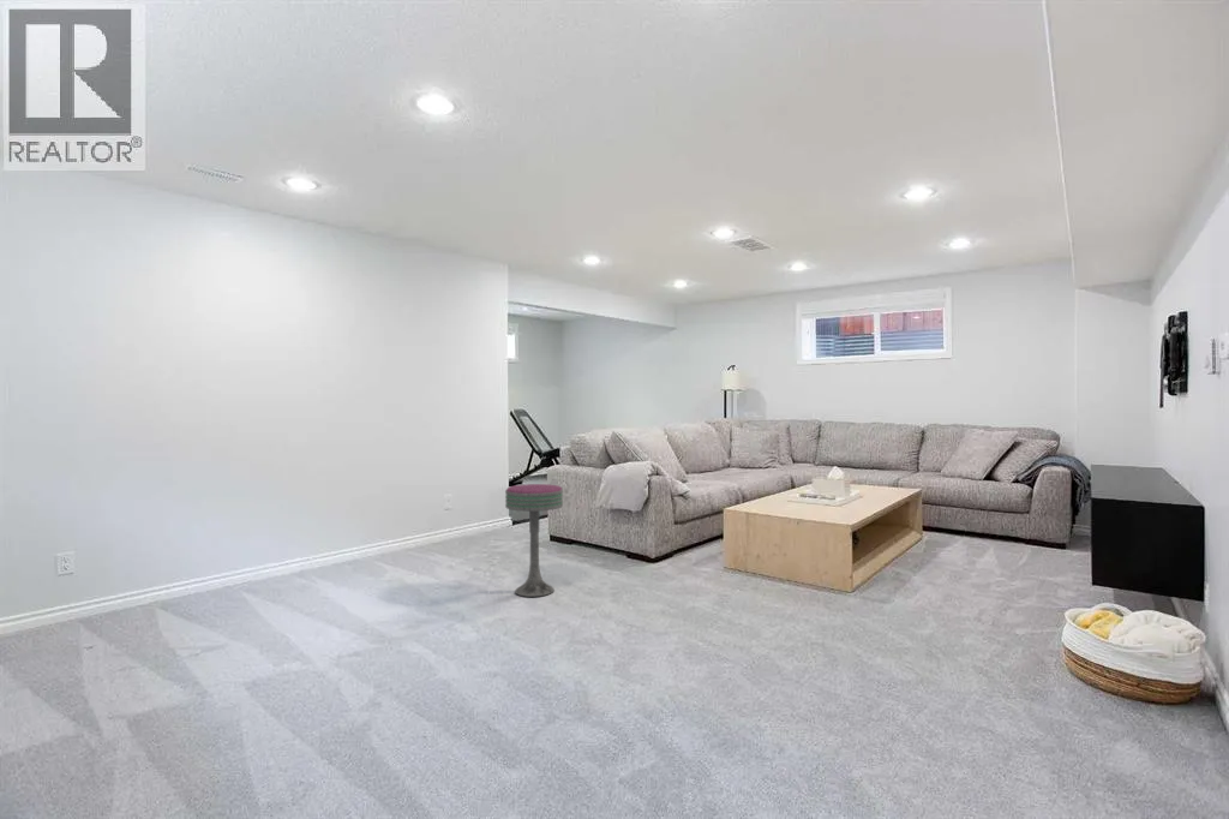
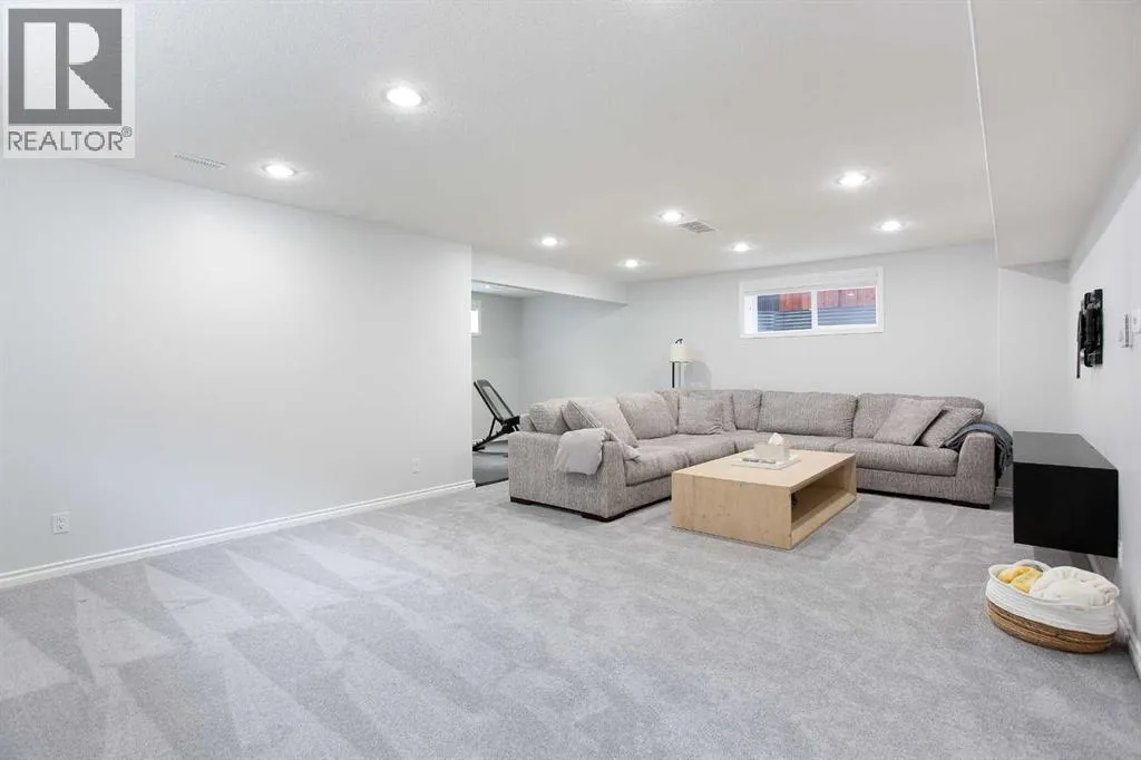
- bar stool (534, 538)
